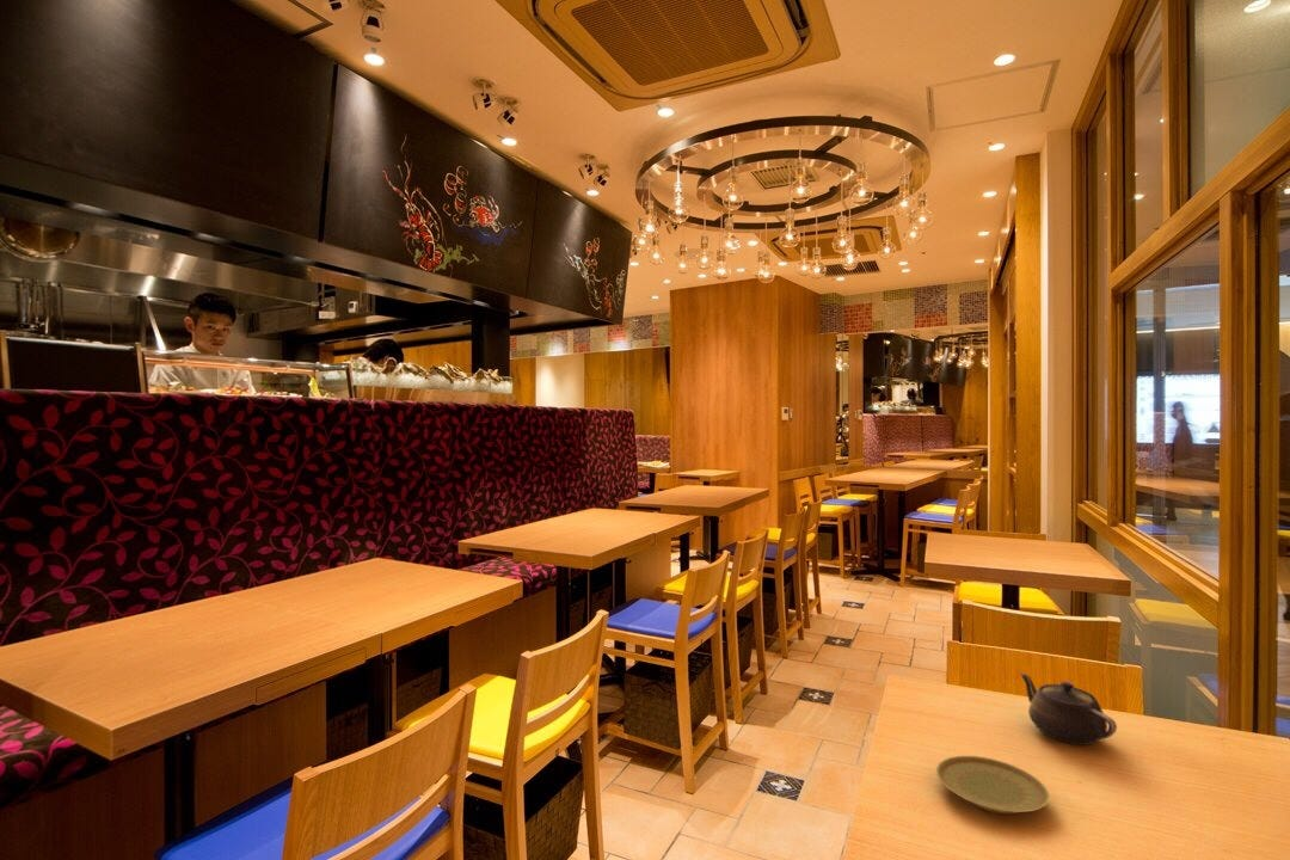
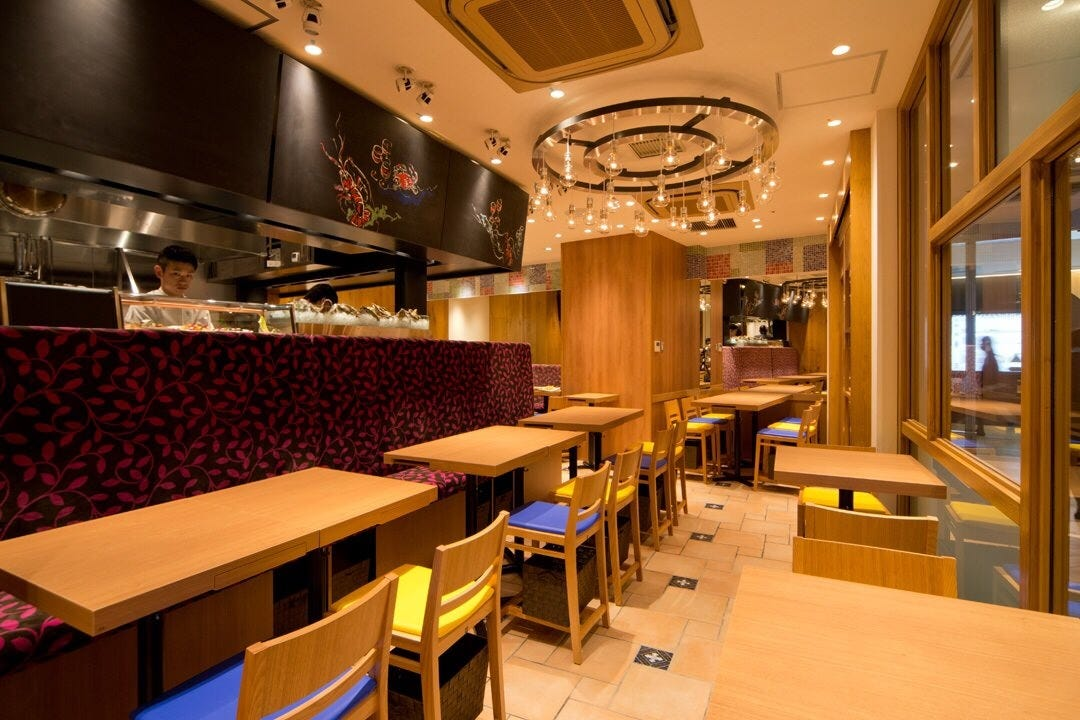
- plate (990, 787)
- teapot (1063, 707)
